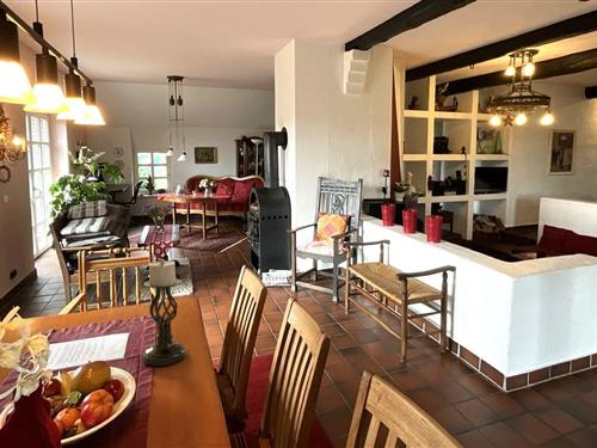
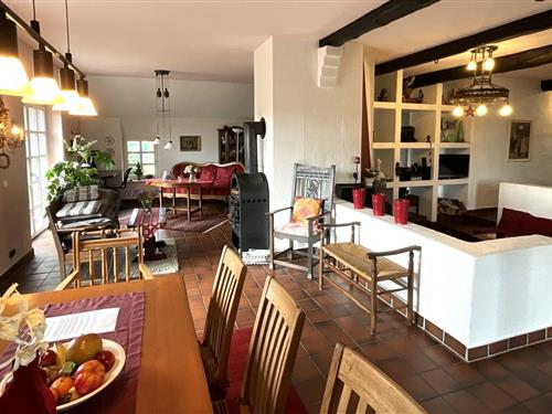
- candle holder (164, 308)
